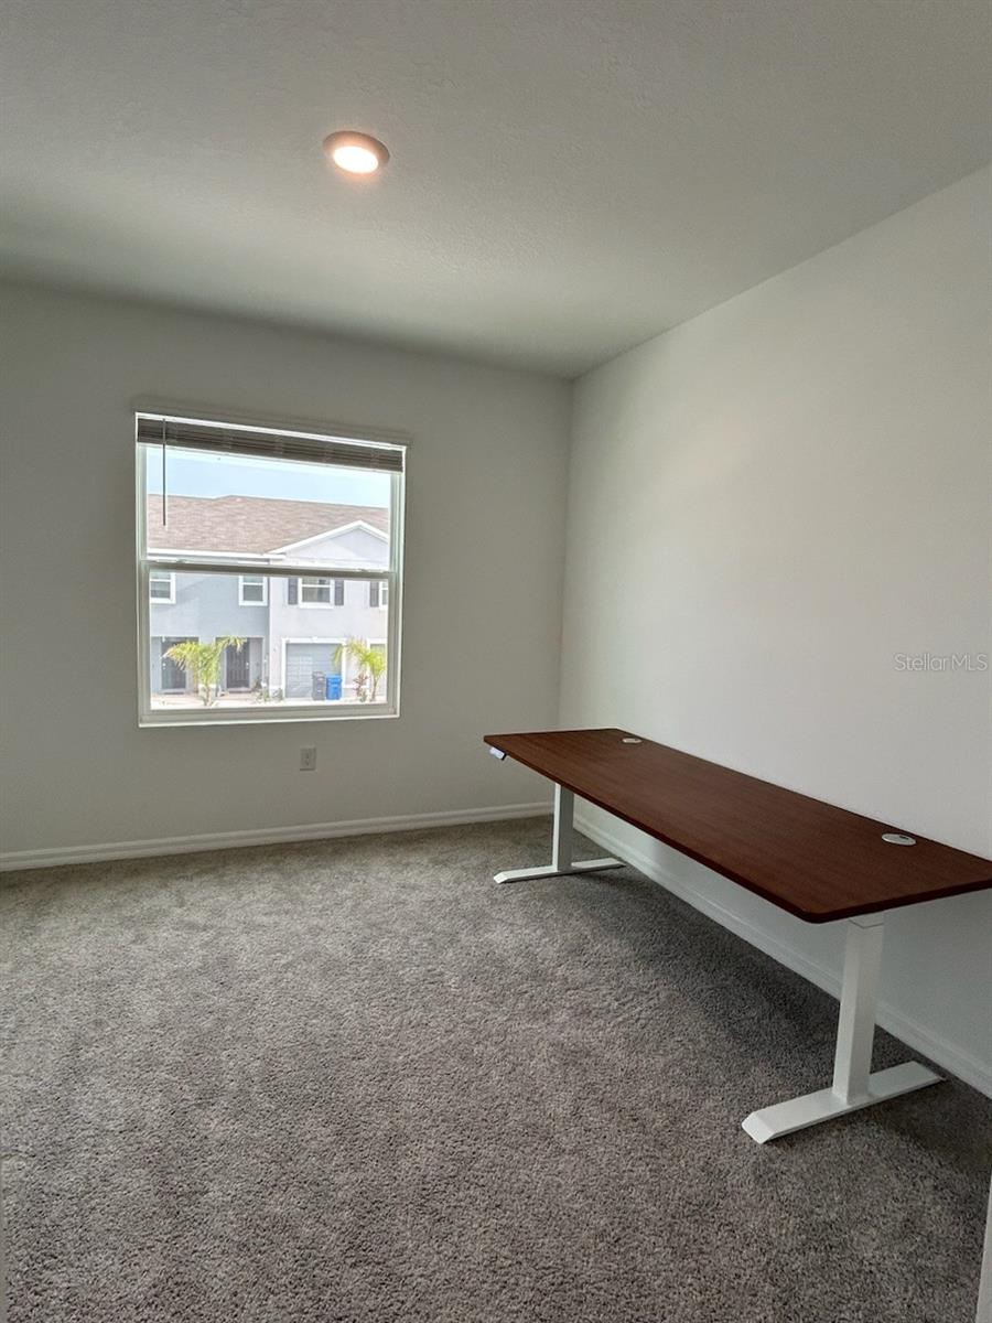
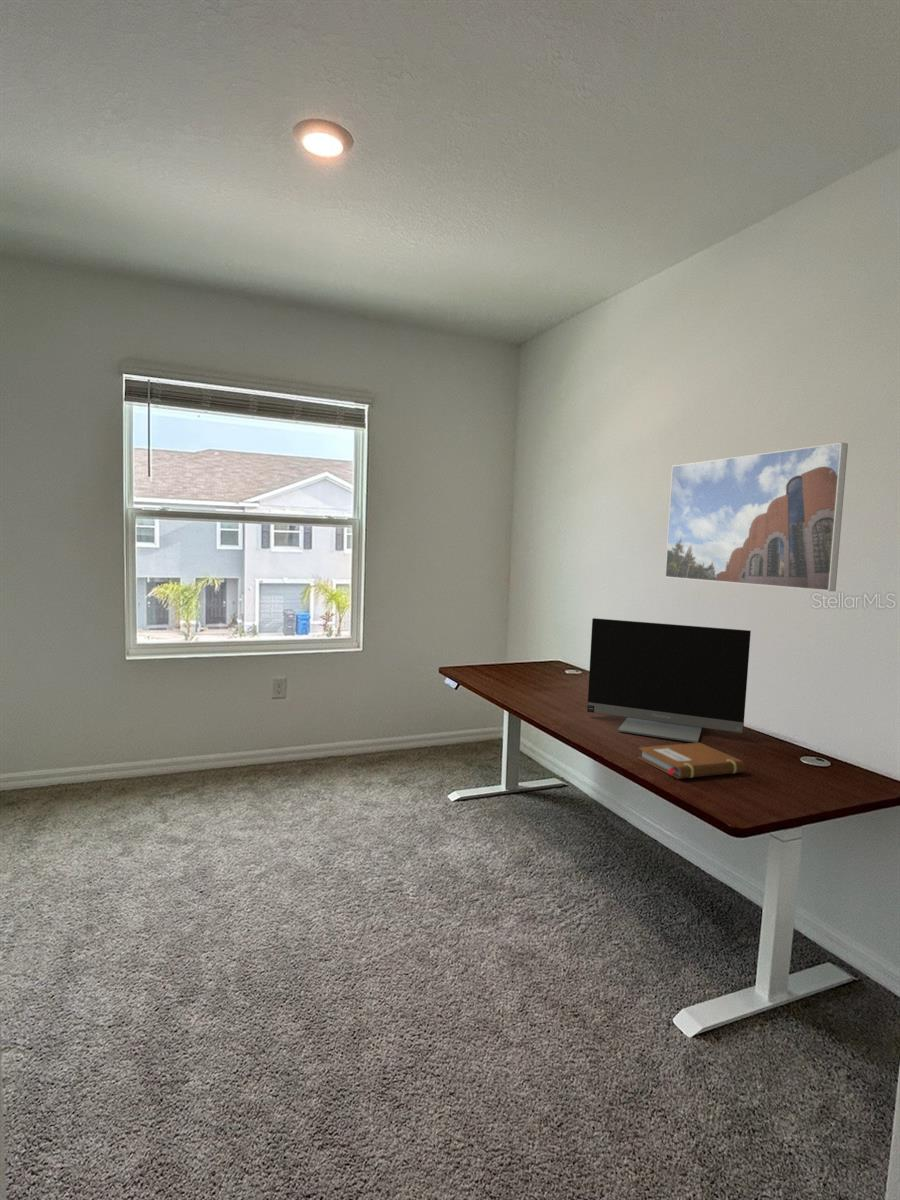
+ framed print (743, 520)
+ monitor (664, 676)
+ notebook (688, 760)
